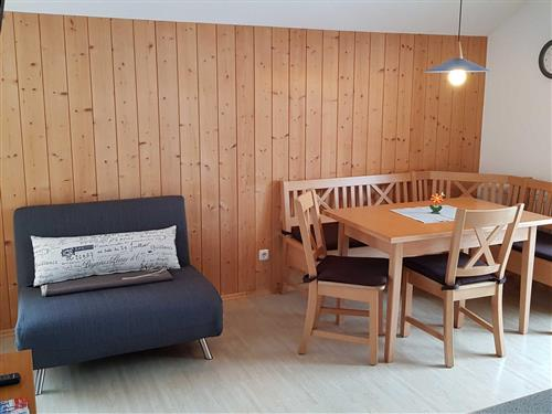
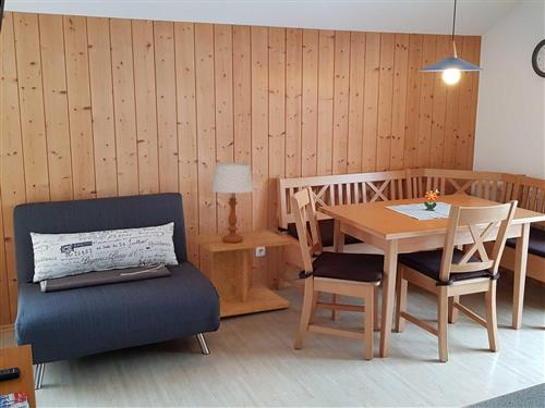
+ table lamp (232, 202)
+ side table (240, 272)
